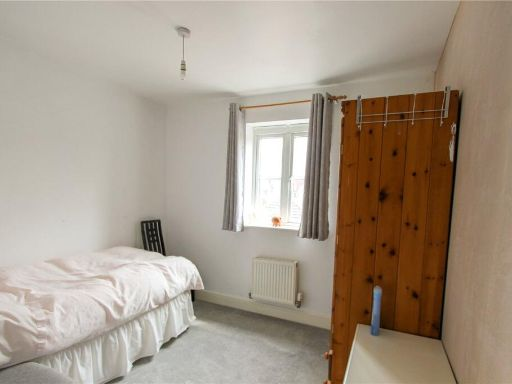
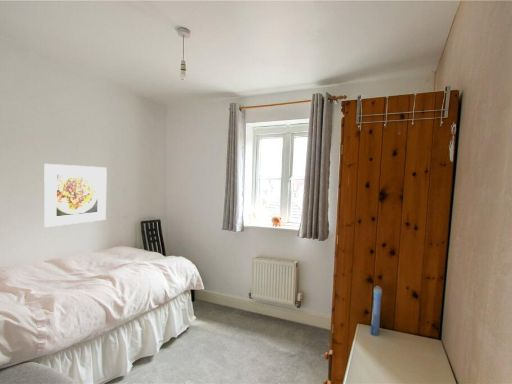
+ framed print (78, 194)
